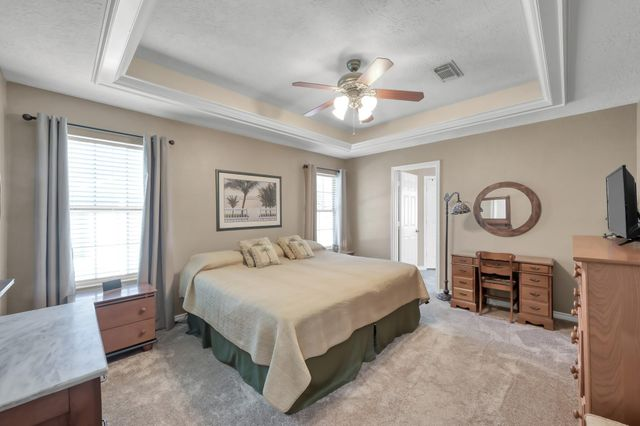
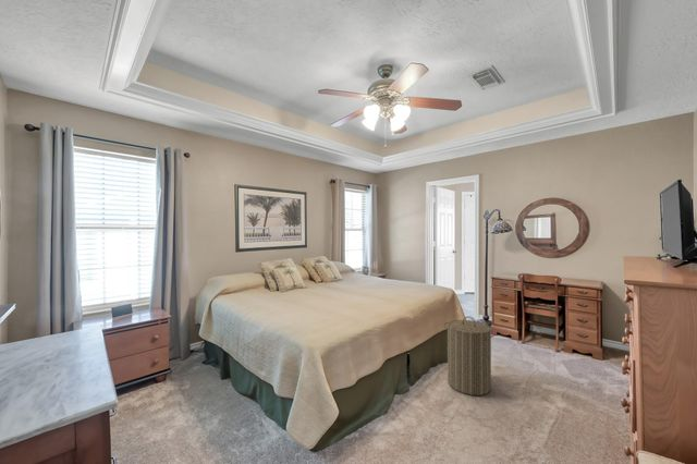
+ laundry hamper (468, 350)
